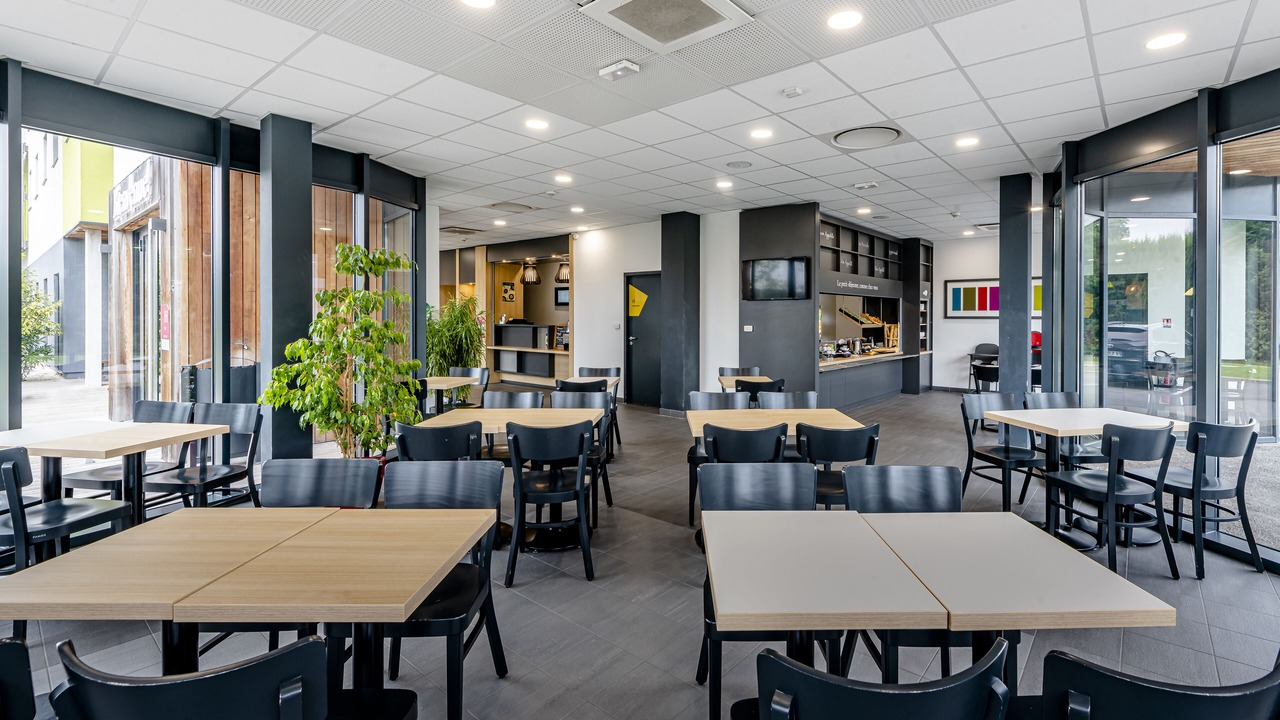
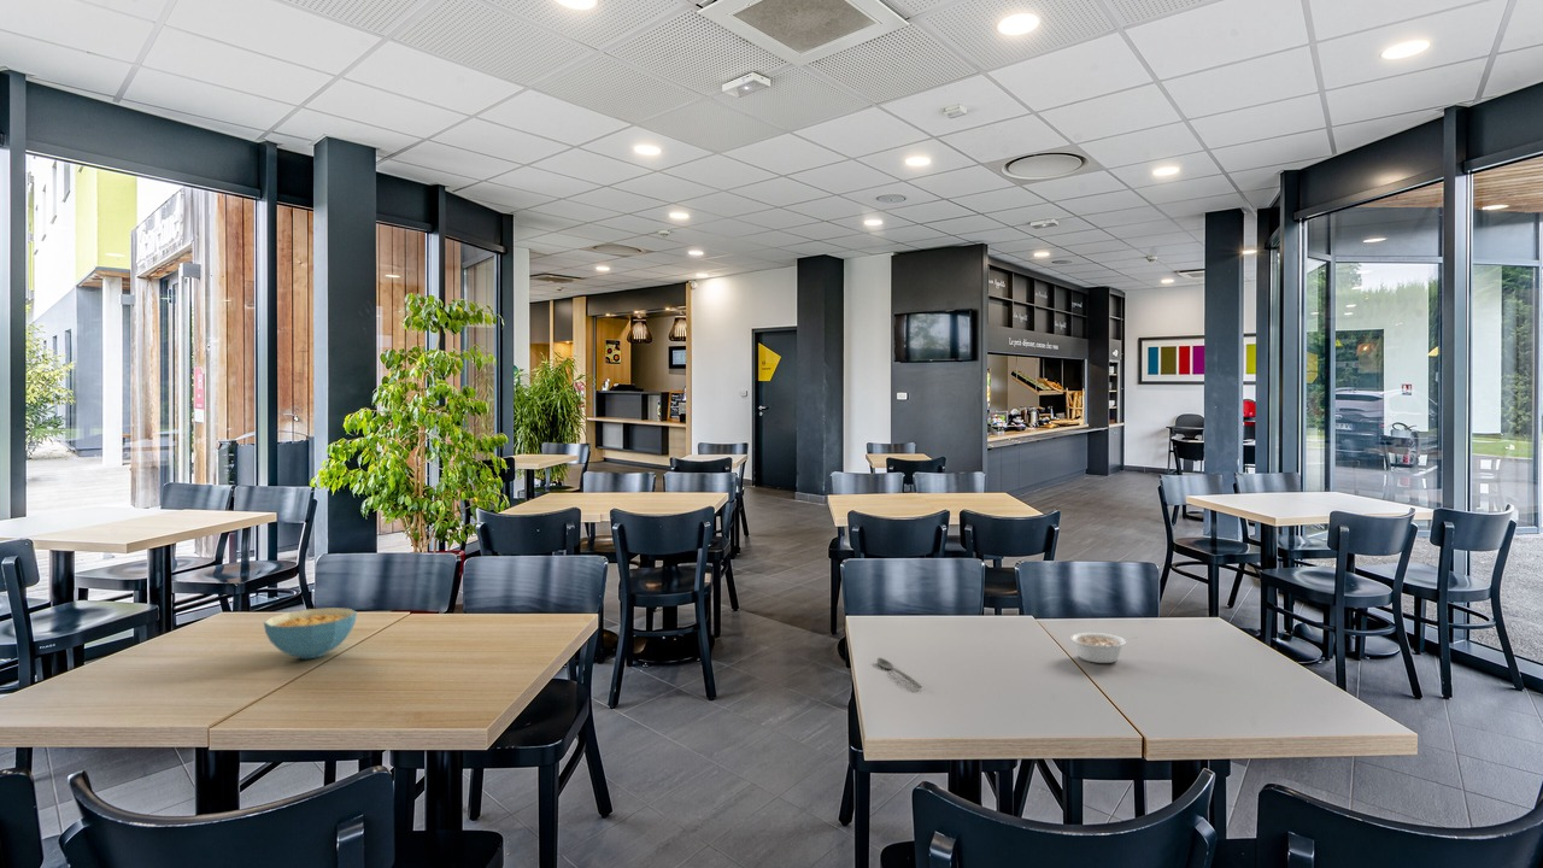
+ spoon (898, 671)
+ legume (1099, 646)
+ cereal bowl (311, 635)
